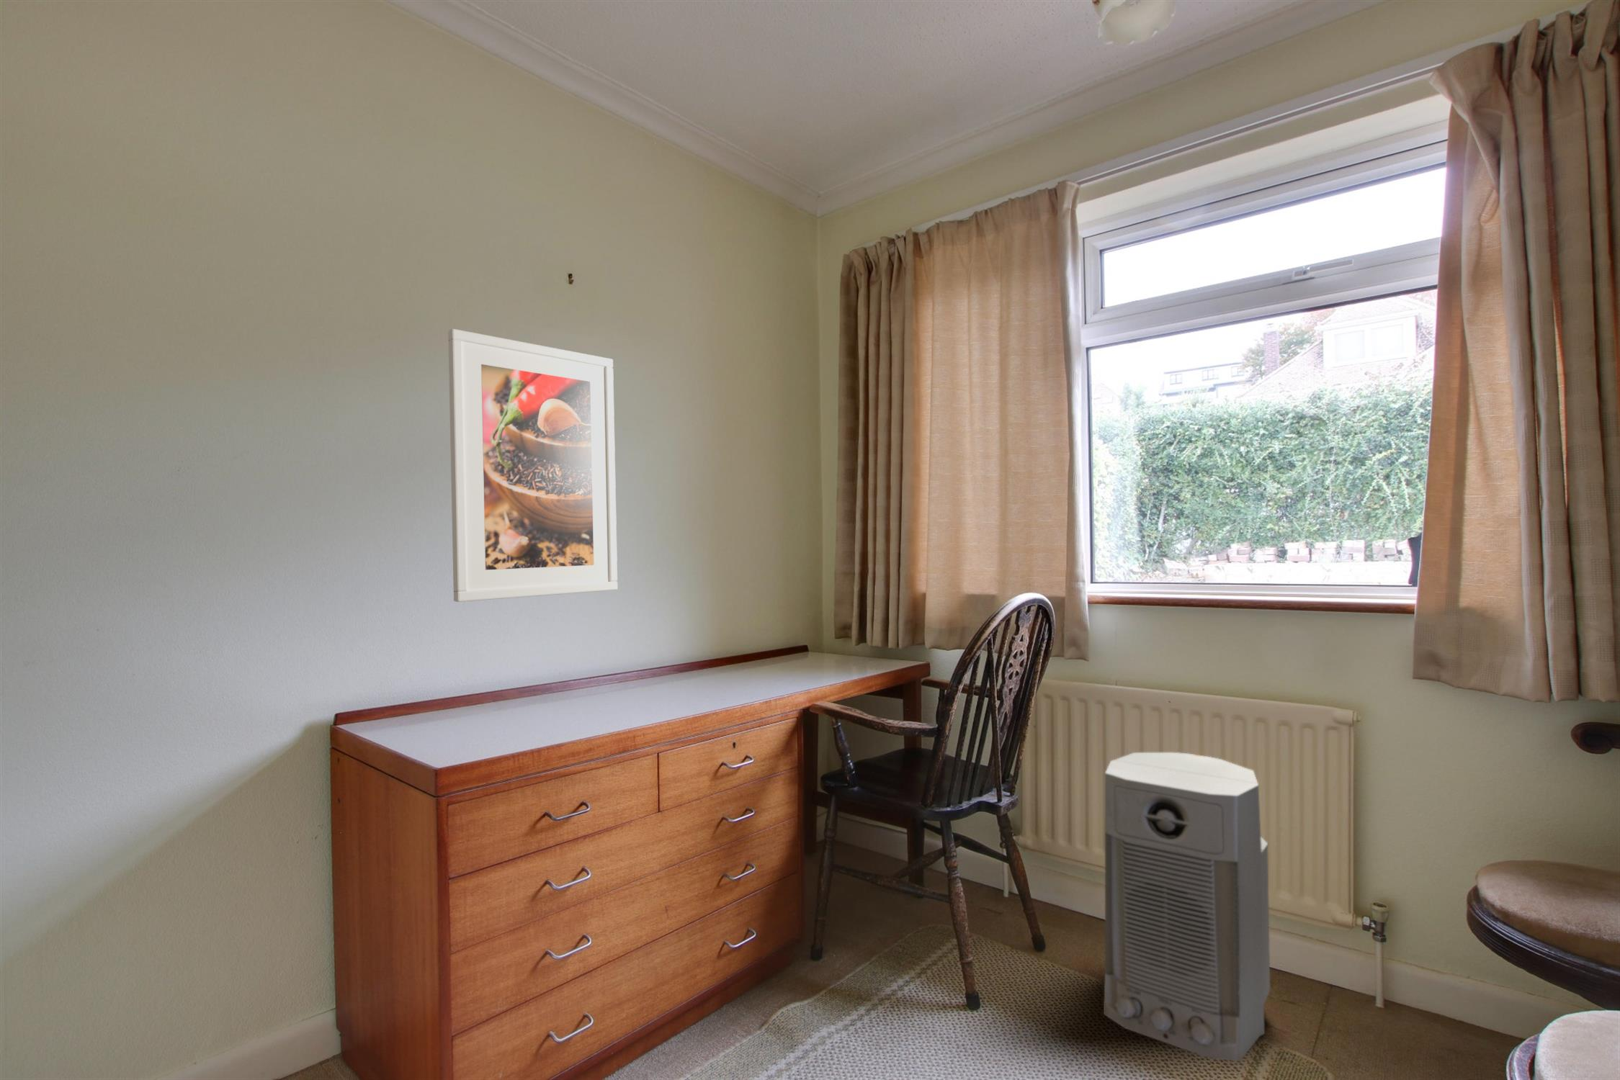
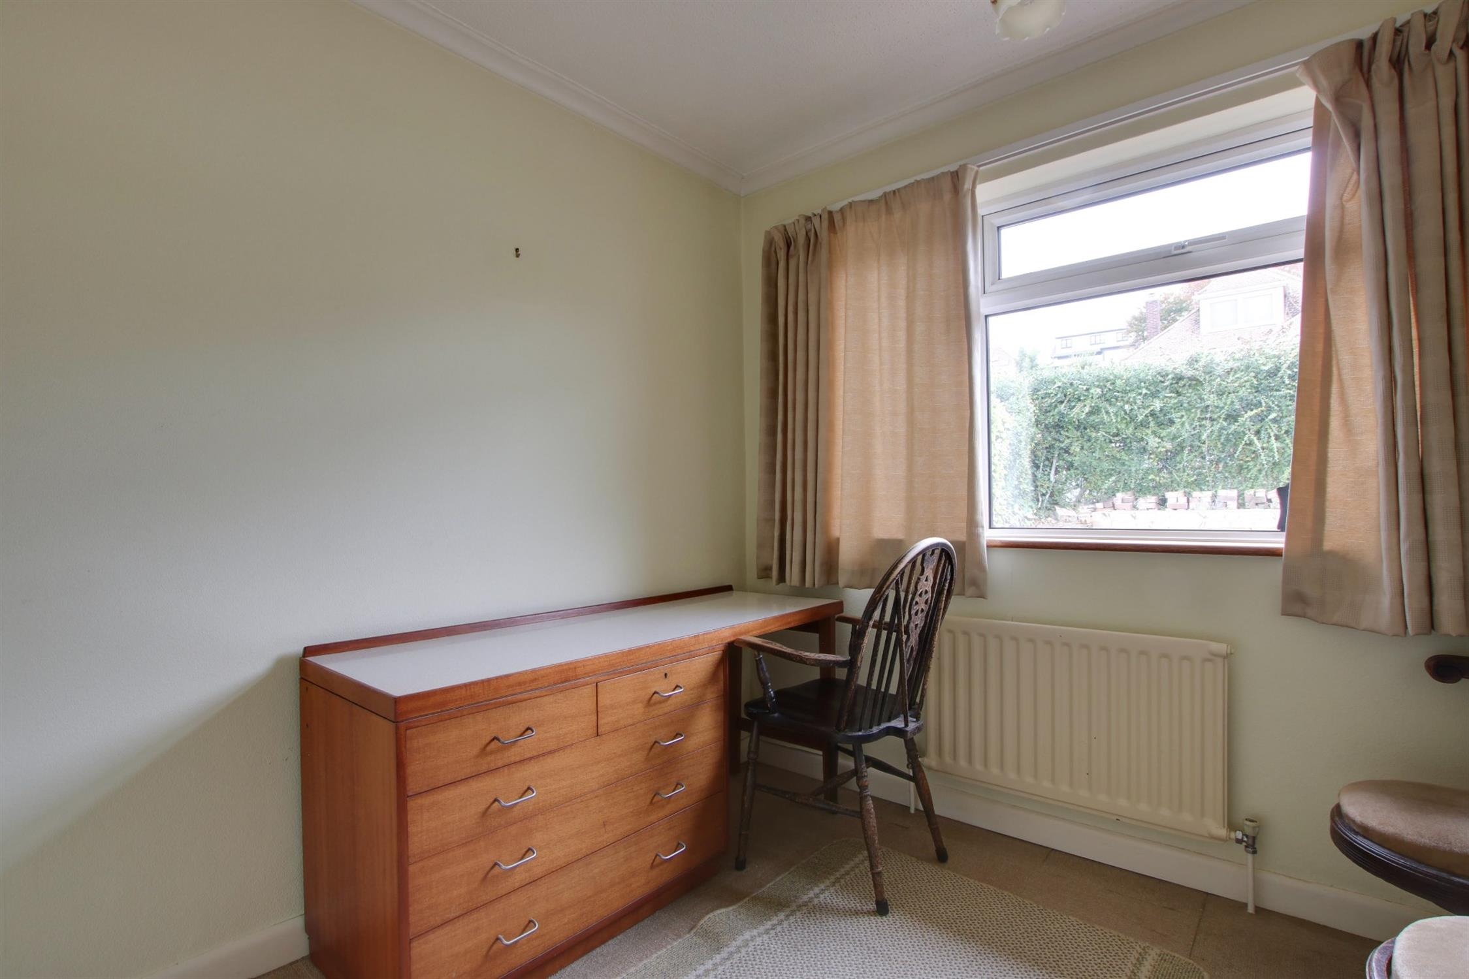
- air purifier (1184, 888)
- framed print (540, 470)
